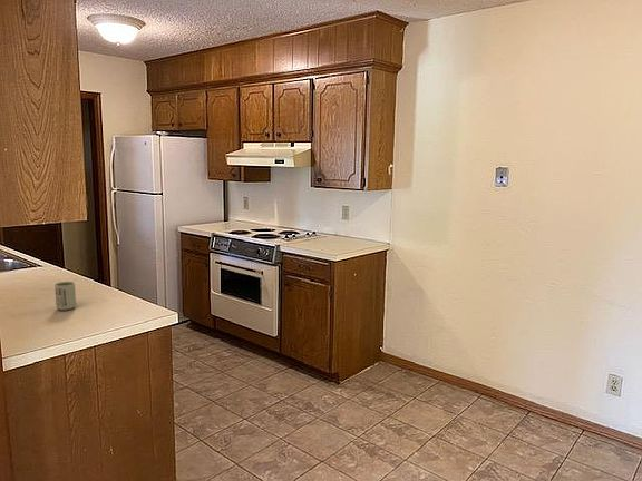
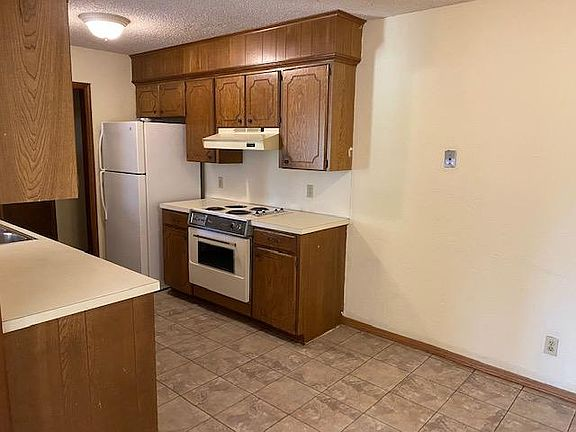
- cup (65, 295)
